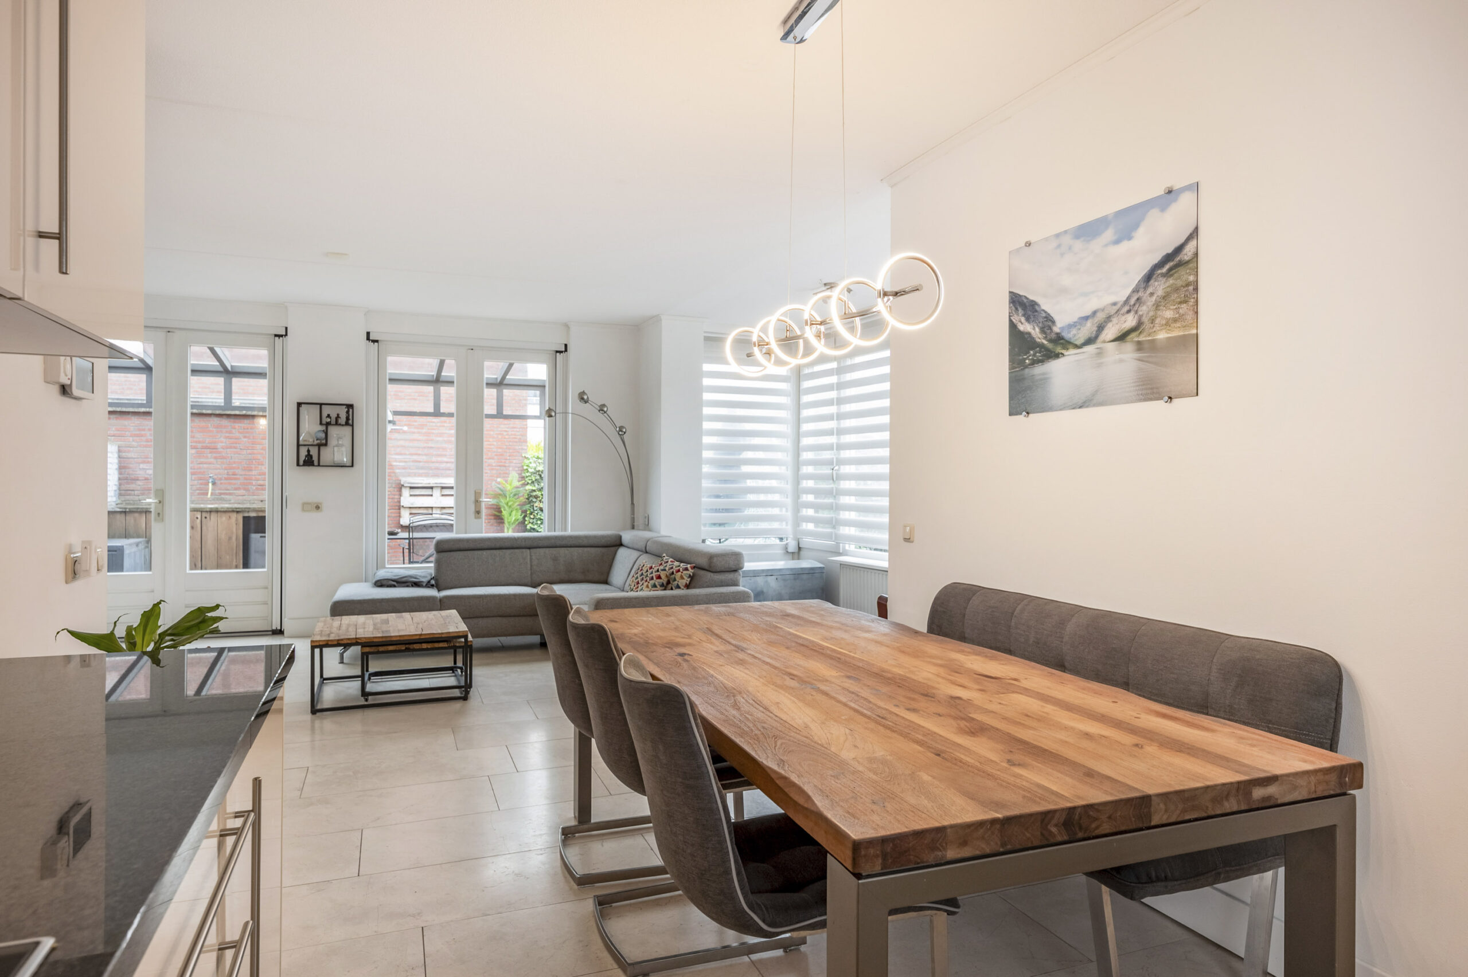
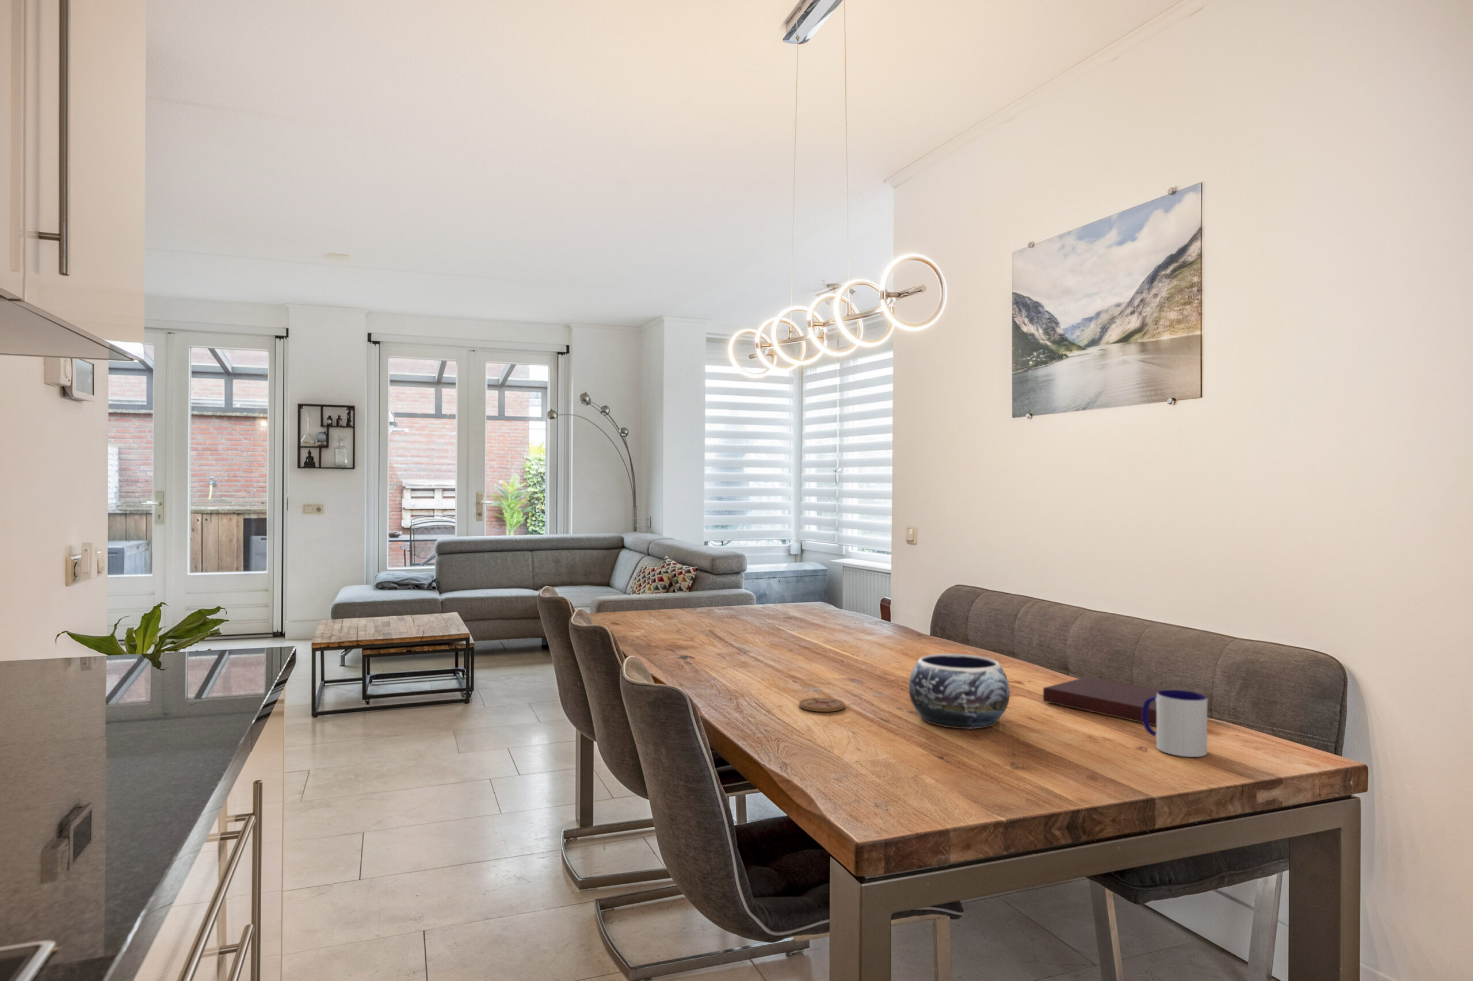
+ coaster (822, 704)
+ mug (1172, 720)
+ notebook (1120, 699)
+ decorative bowl (958, 690)
